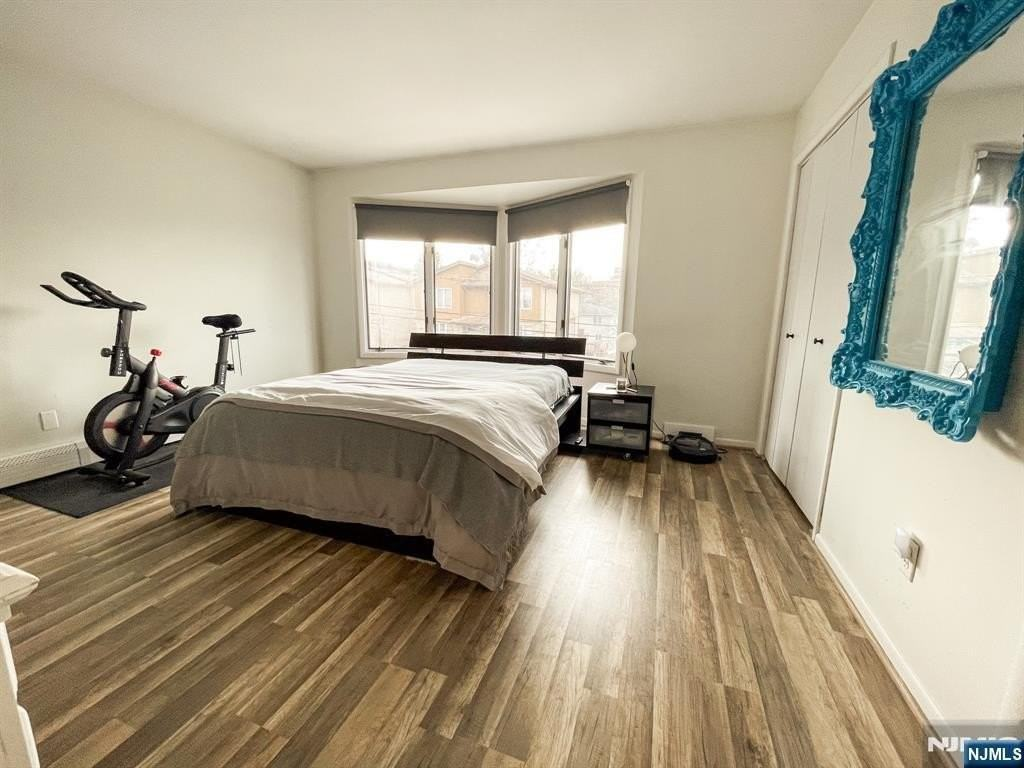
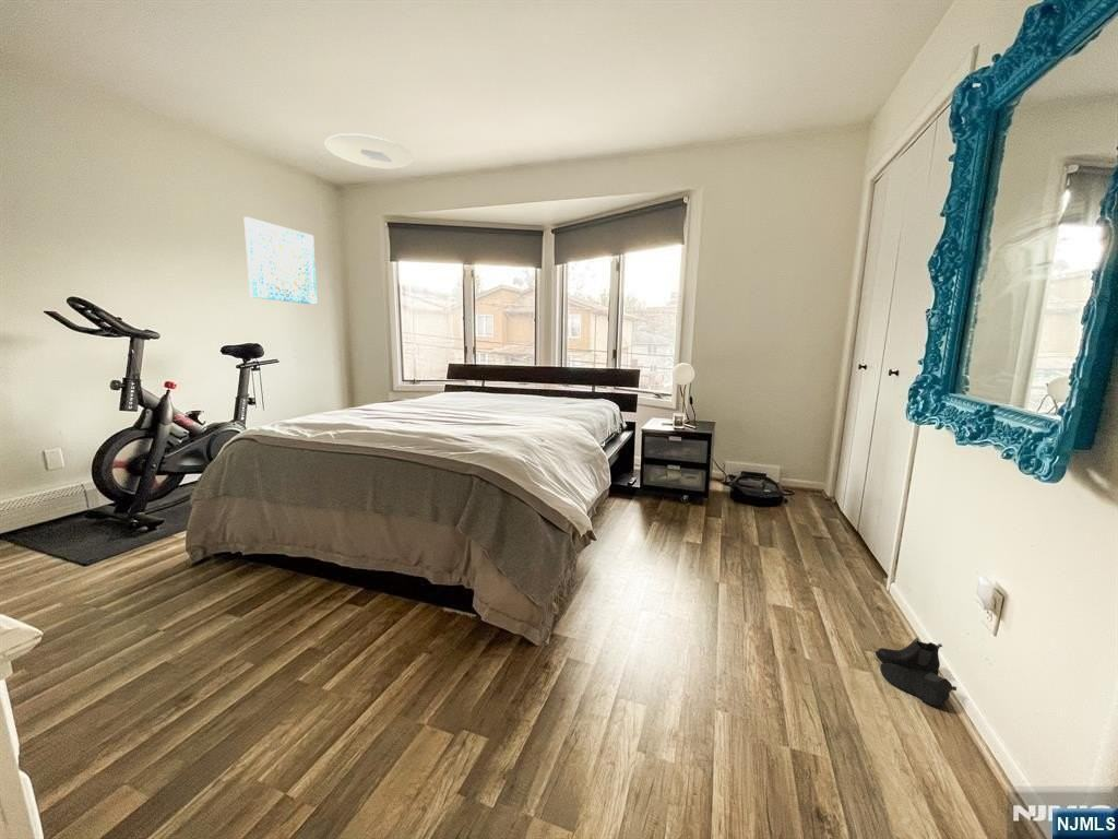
+ boots (917, 666)
+ ceiling light (369, 149)
+ wall art (283, 264)
